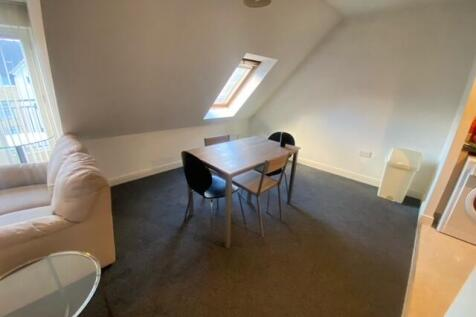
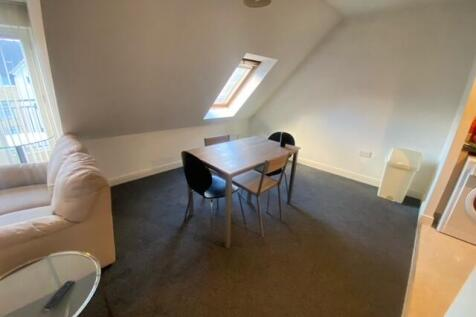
+ remote control (59, 294)
